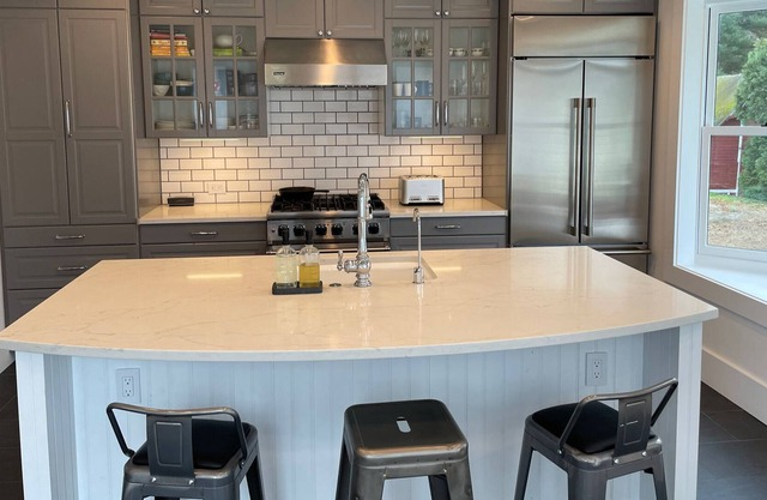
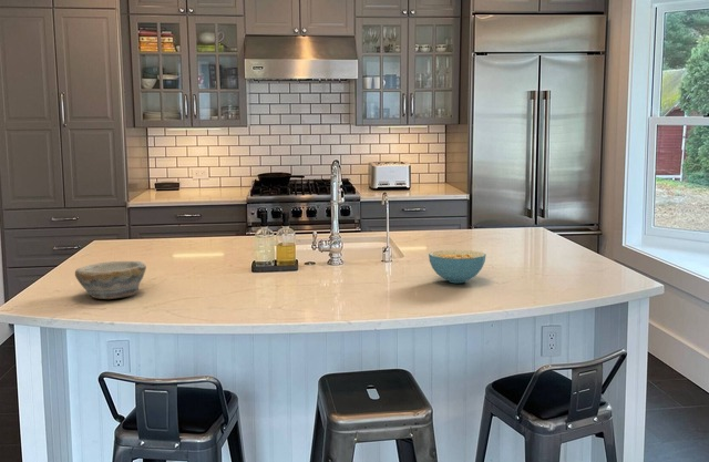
+ cereal bowl (456, 267)
+ bowl (111, 280)
